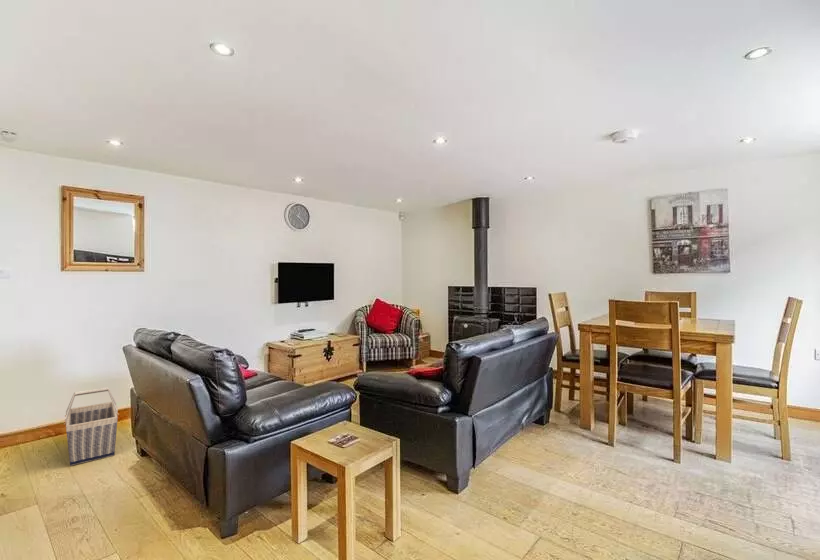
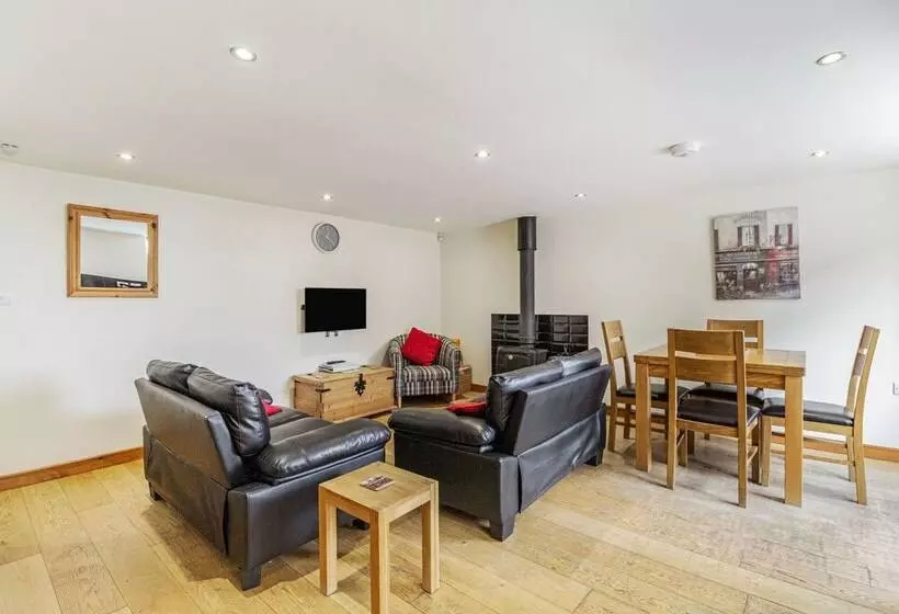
- basket (92, 420)
